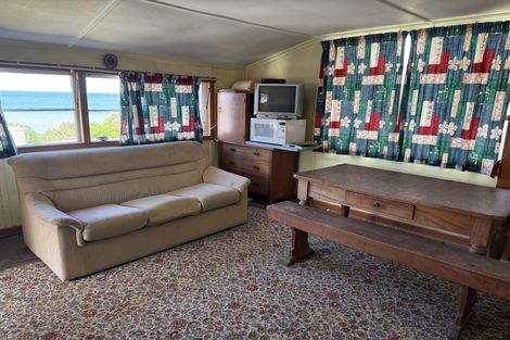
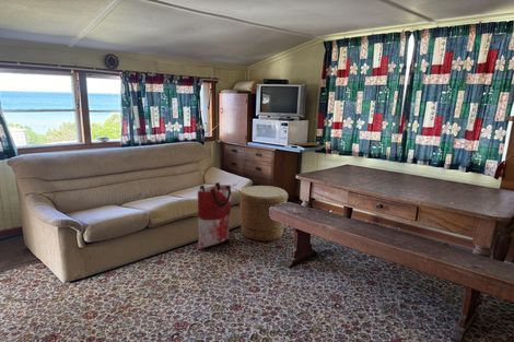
+ bag (214, 215)
+ basket (262, 212)
